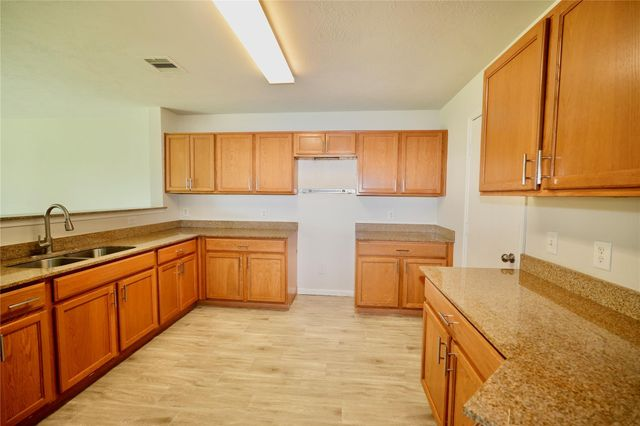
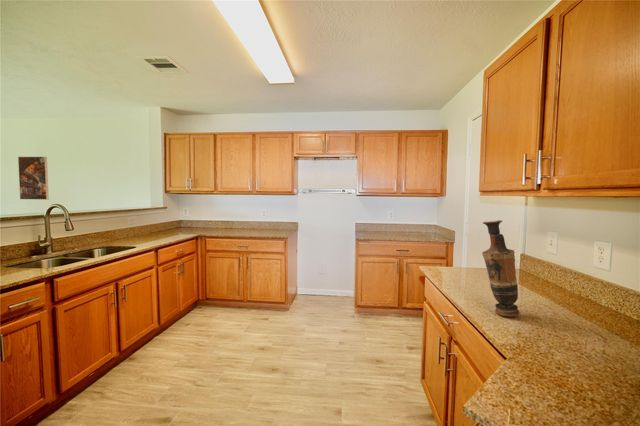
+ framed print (33, 178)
+ vase (500, 266)
